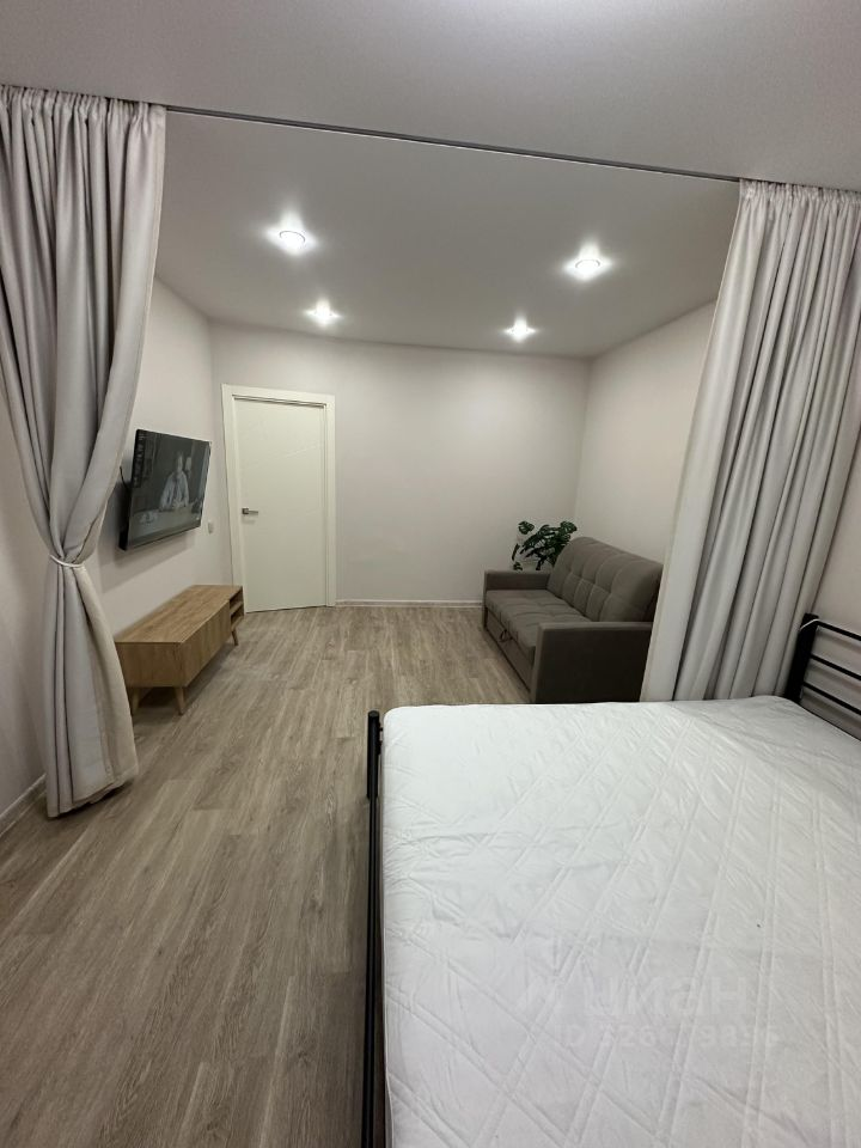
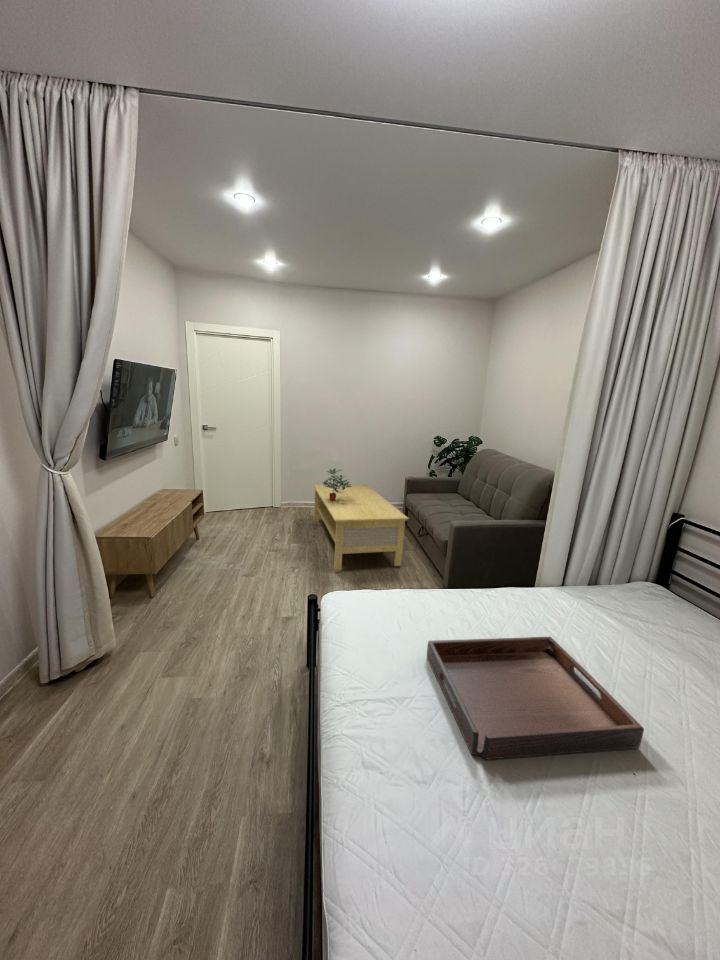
+ potted plant (337, 485)
+ coffee table (352, 520)
+ serving tray (519, 686)
